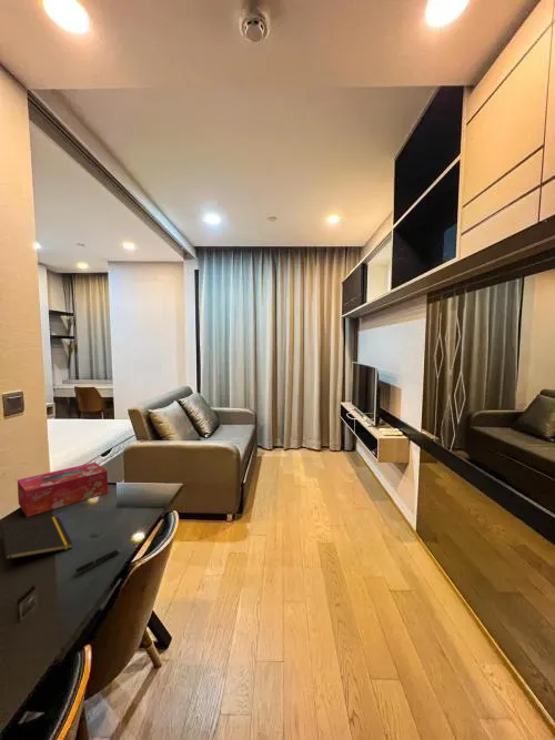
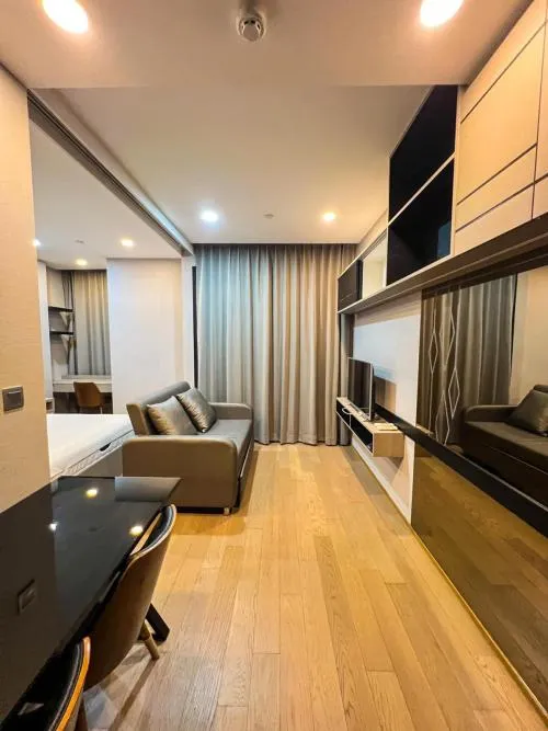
- tissue box (64, 486)
- pen (99, 559)
- notepad (36, 535)
